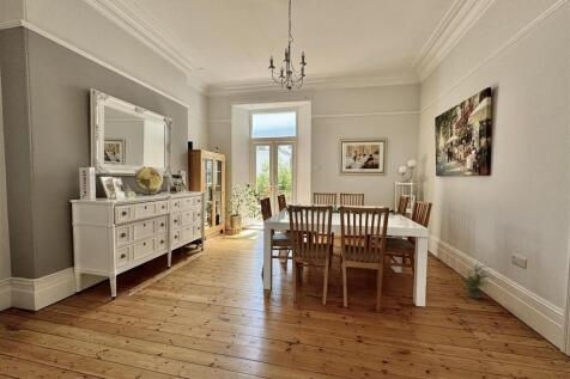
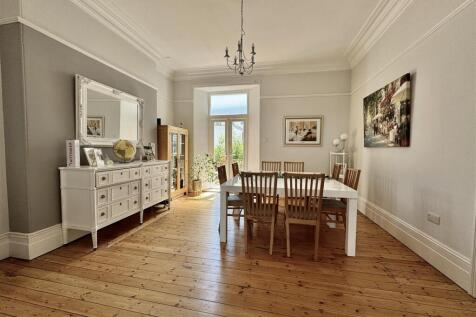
- potted plant (478, 281)
